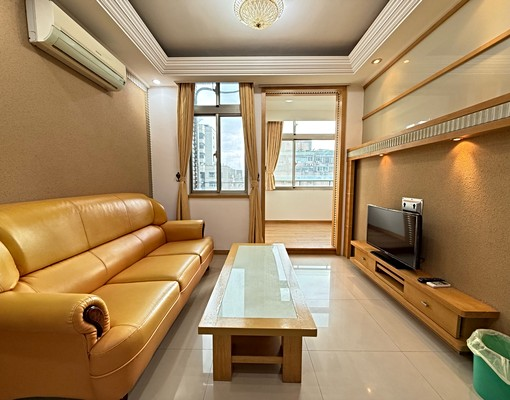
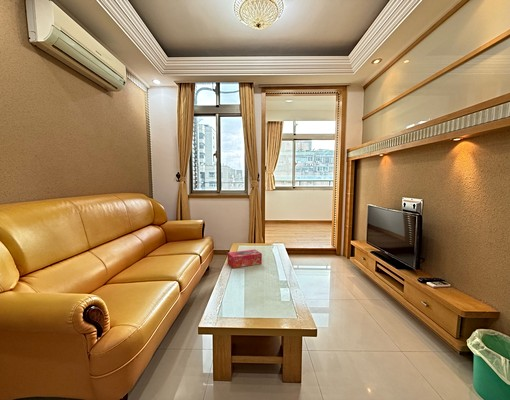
+ tissue box (244, 258)
